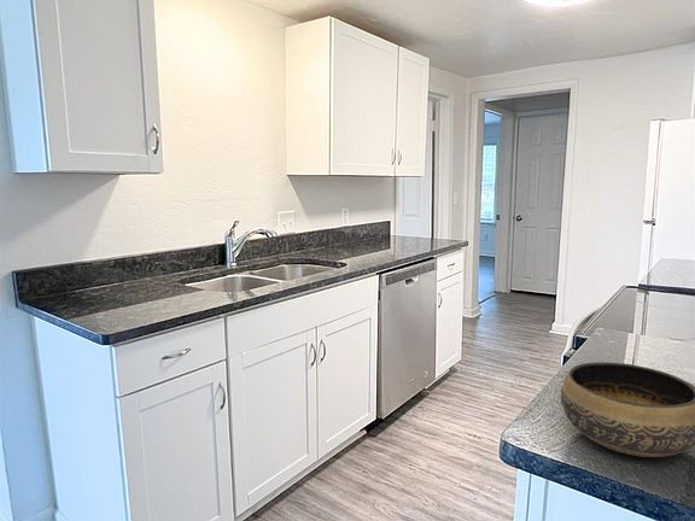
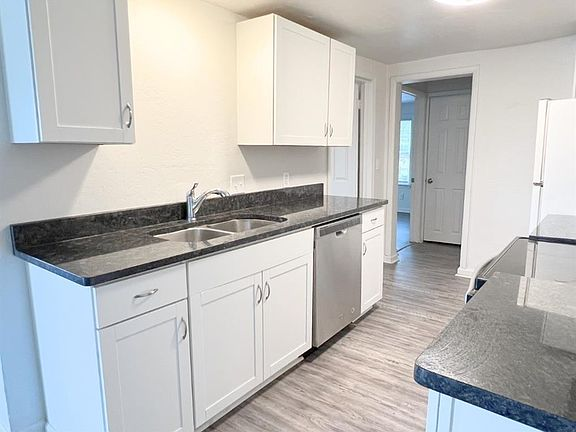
- bowl (627, 411)
